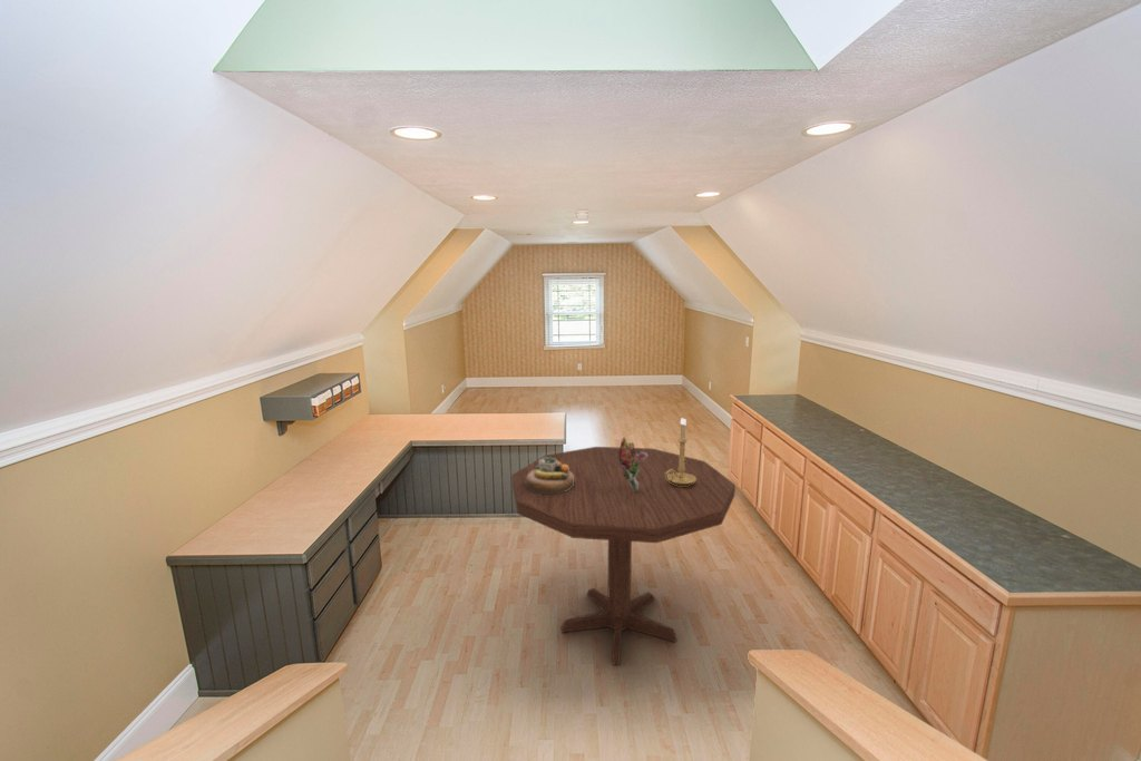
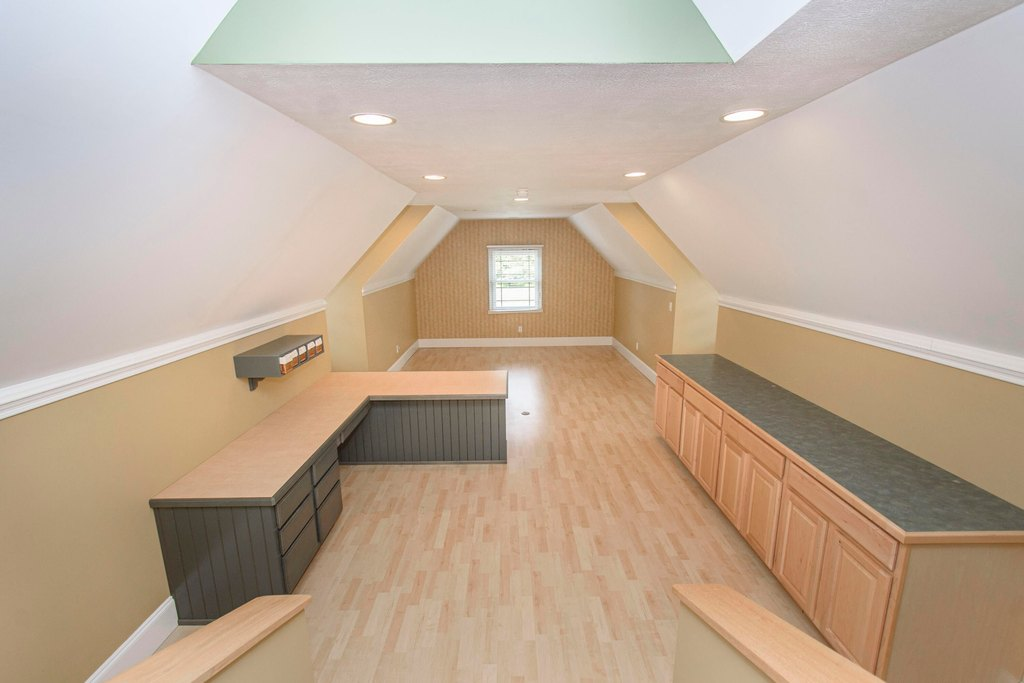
- candle holder (681, 450)
- dining table (620, 553)
- bouquet (632, 465)
- decorative bowl (549, 470)
